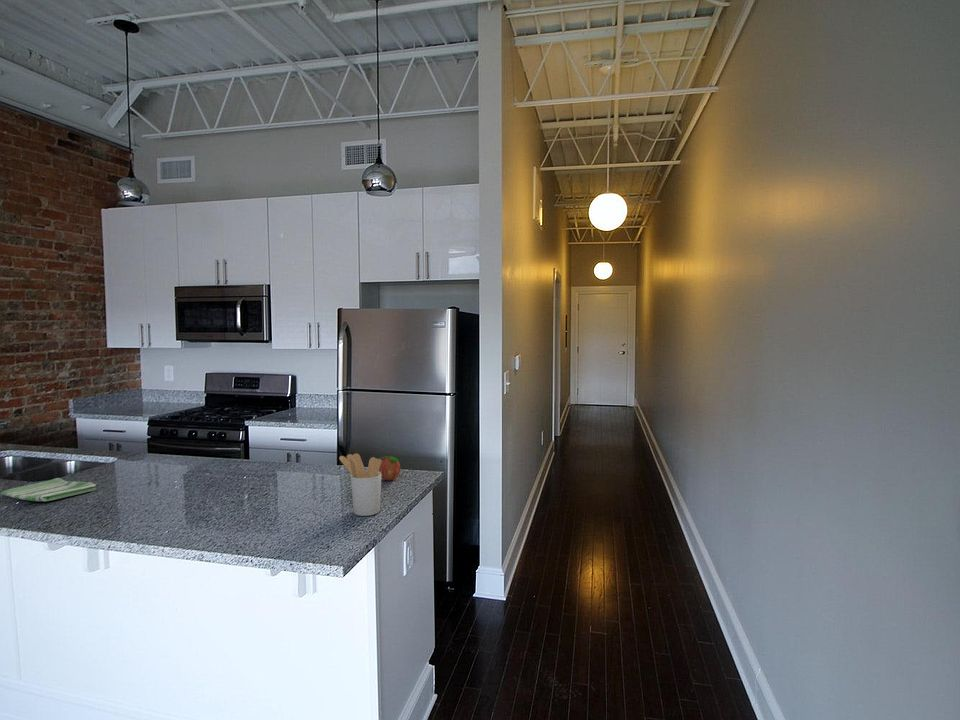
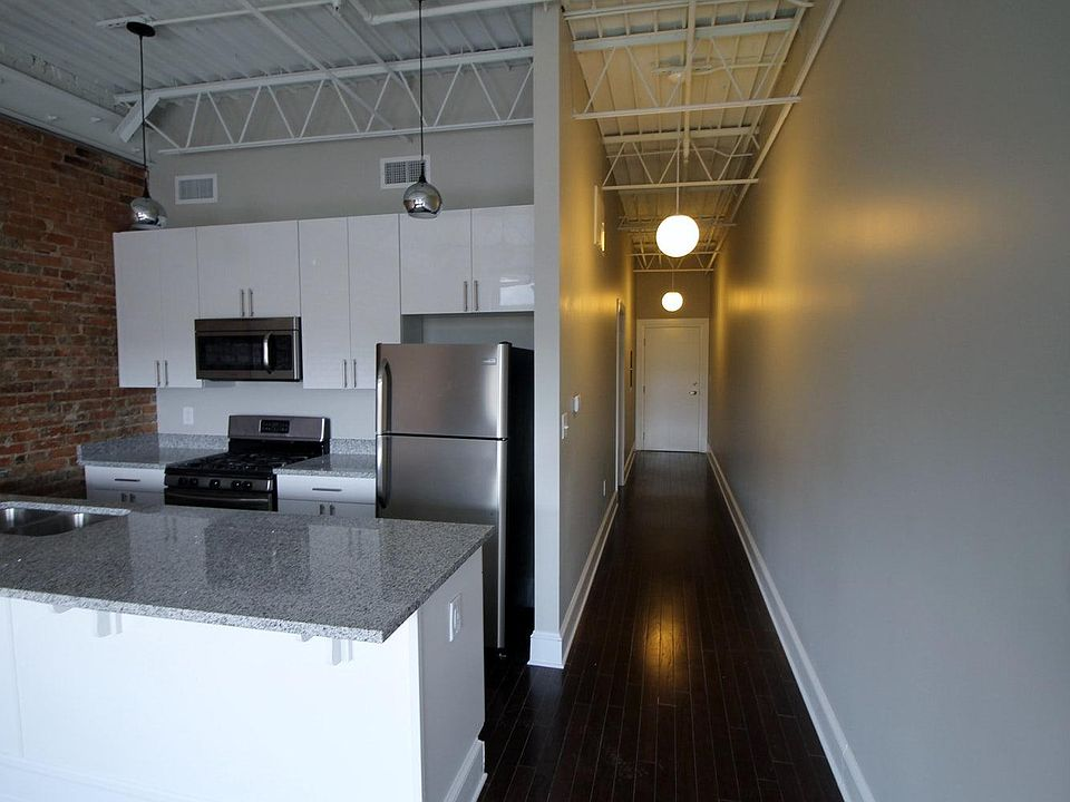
- dish towel (50, 489)
- fruit (389, 466)
- utensil holder (360, 482)
